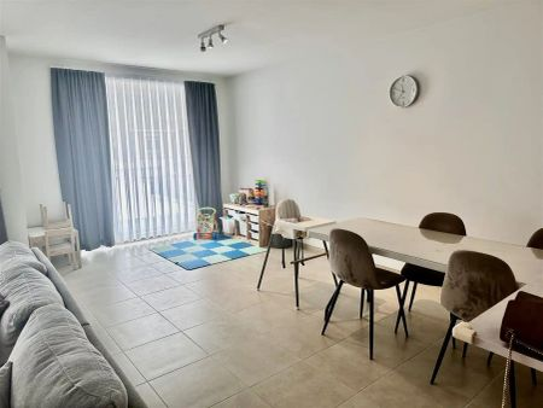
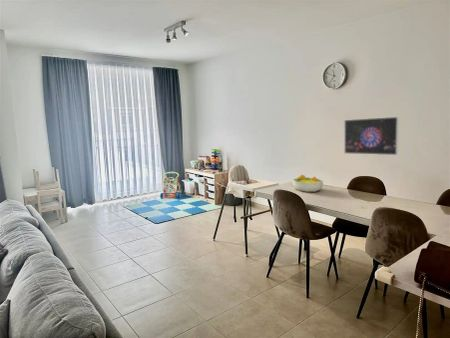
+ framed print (369, 136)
+ fruit bowl (307, 182)
